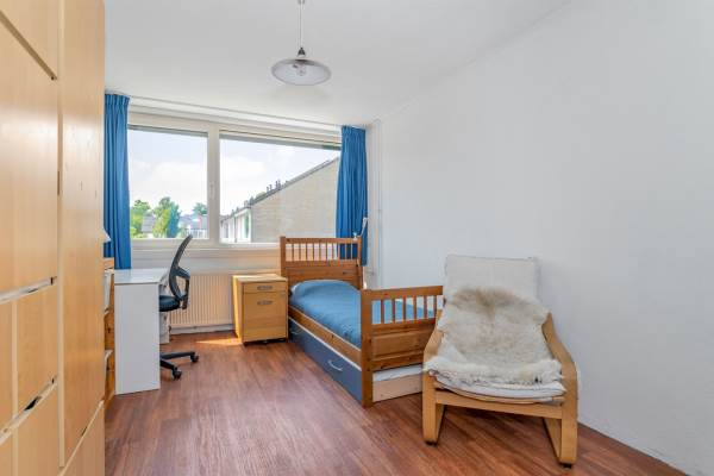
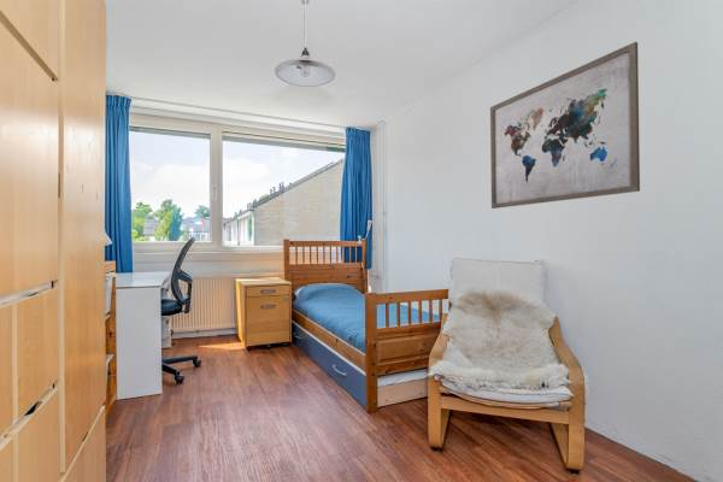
+ wall art (551, 141)
